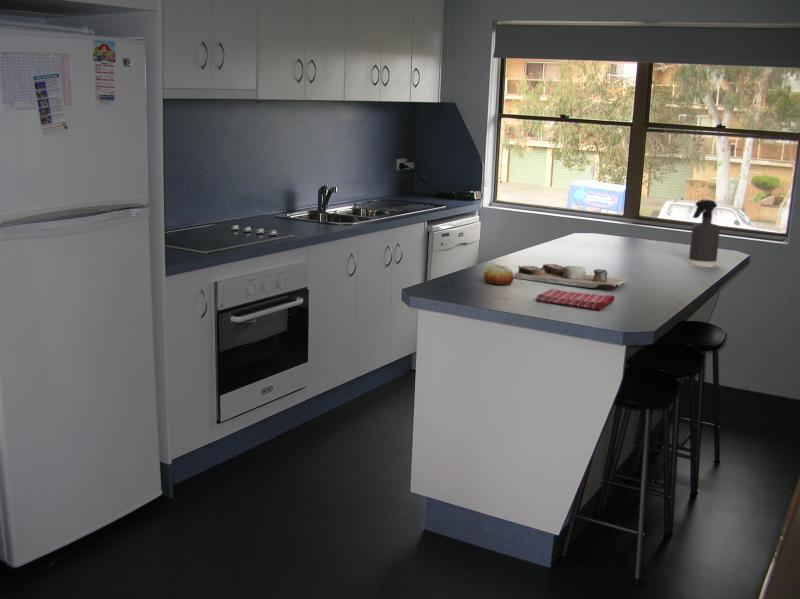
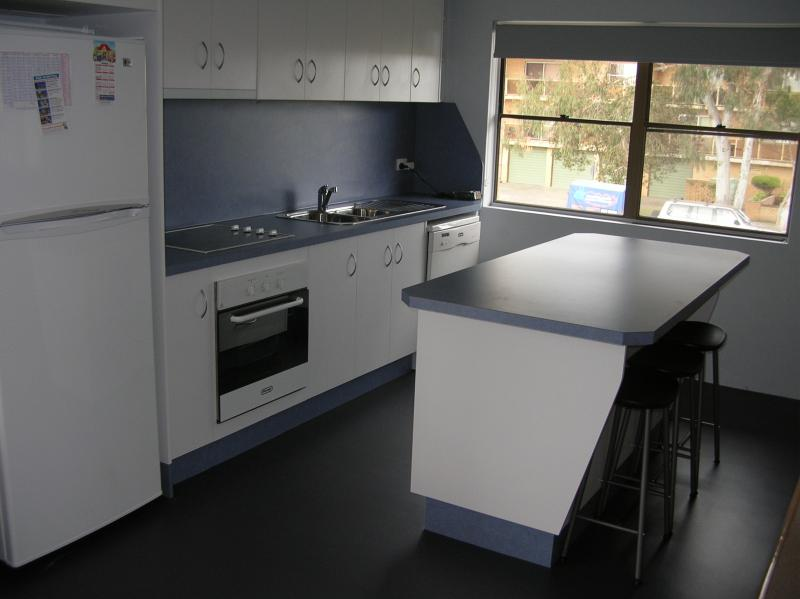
- spray bottle (703, 232)
- dish towel (575, 297)
- fruit (499, 274)
- cutting board (570, 272)
